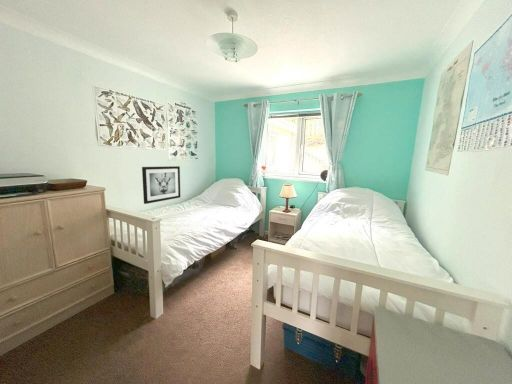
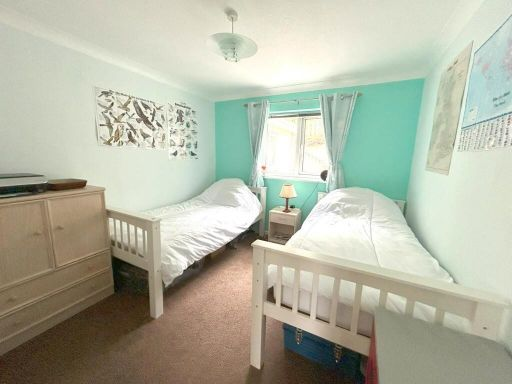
- wall art (163, 183)
